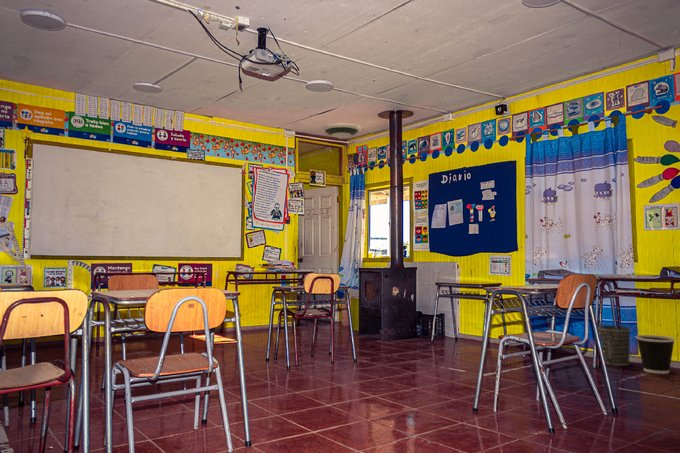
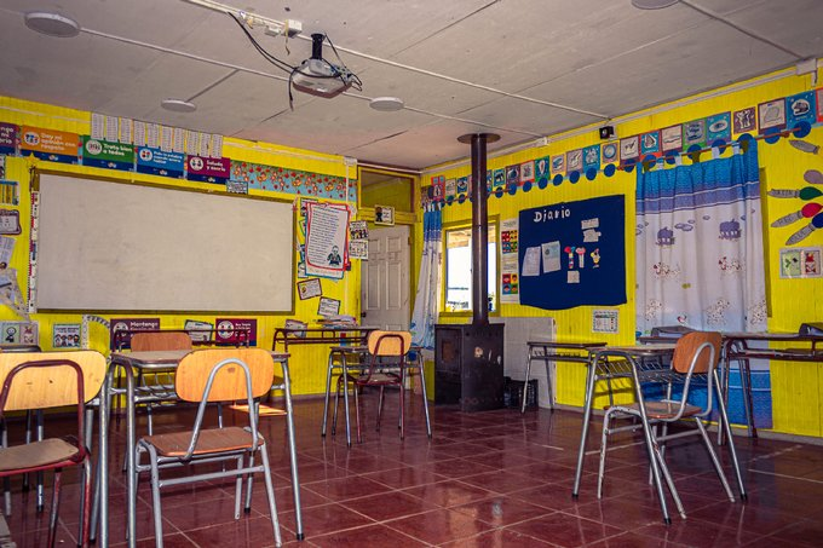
- wastebasket (655, 354)
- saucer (341, 133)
- wastebasket (614, 345)
